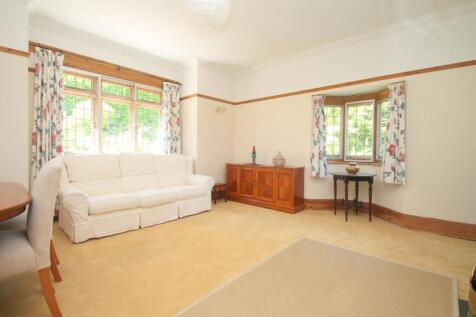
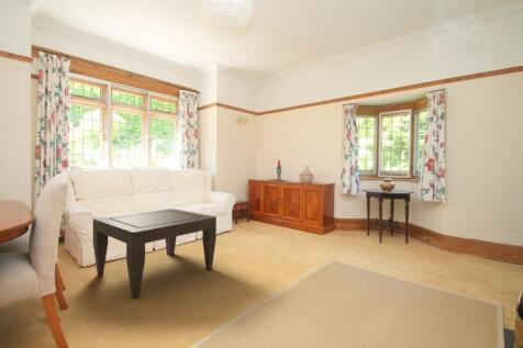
+ coffee table (155, 240)
